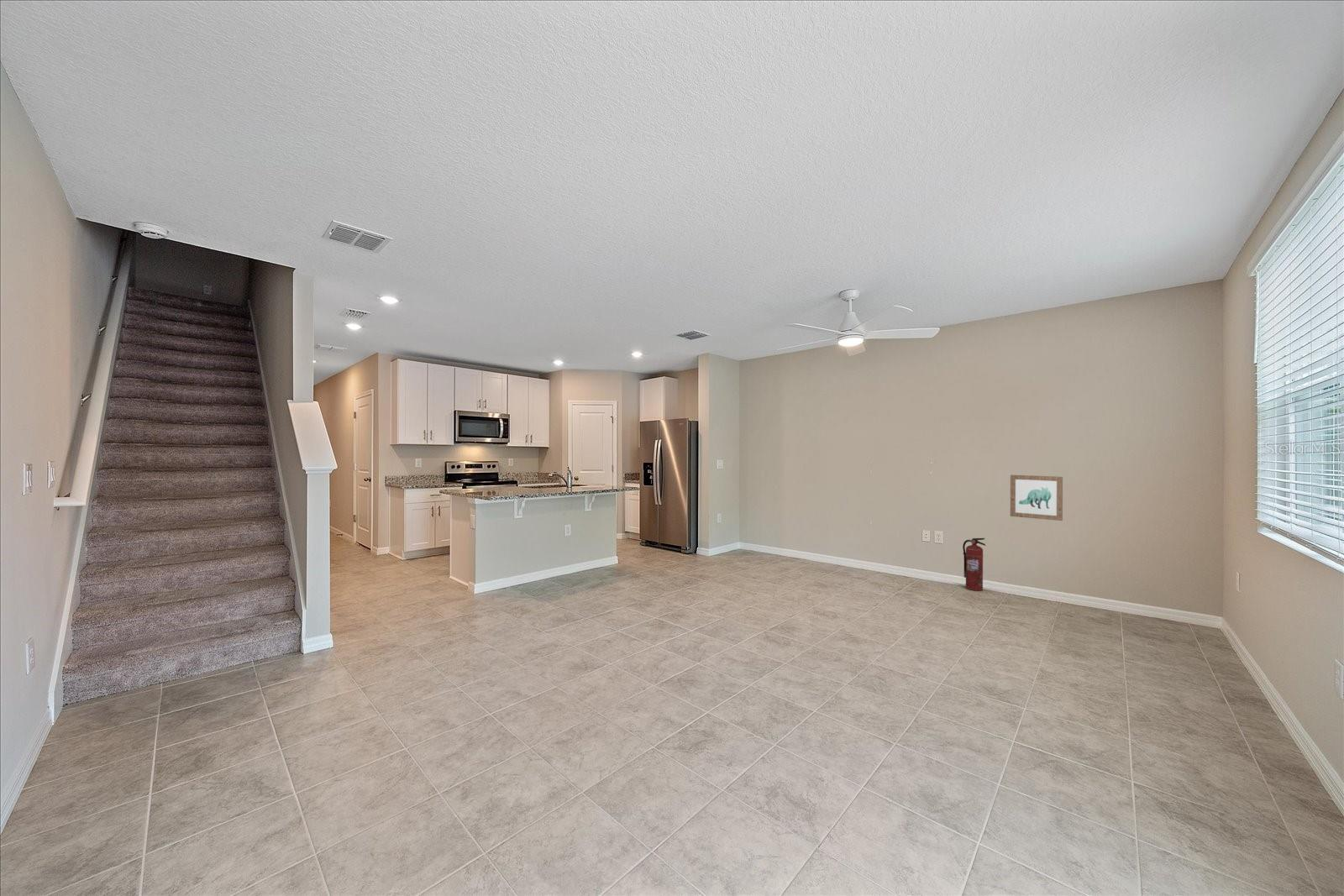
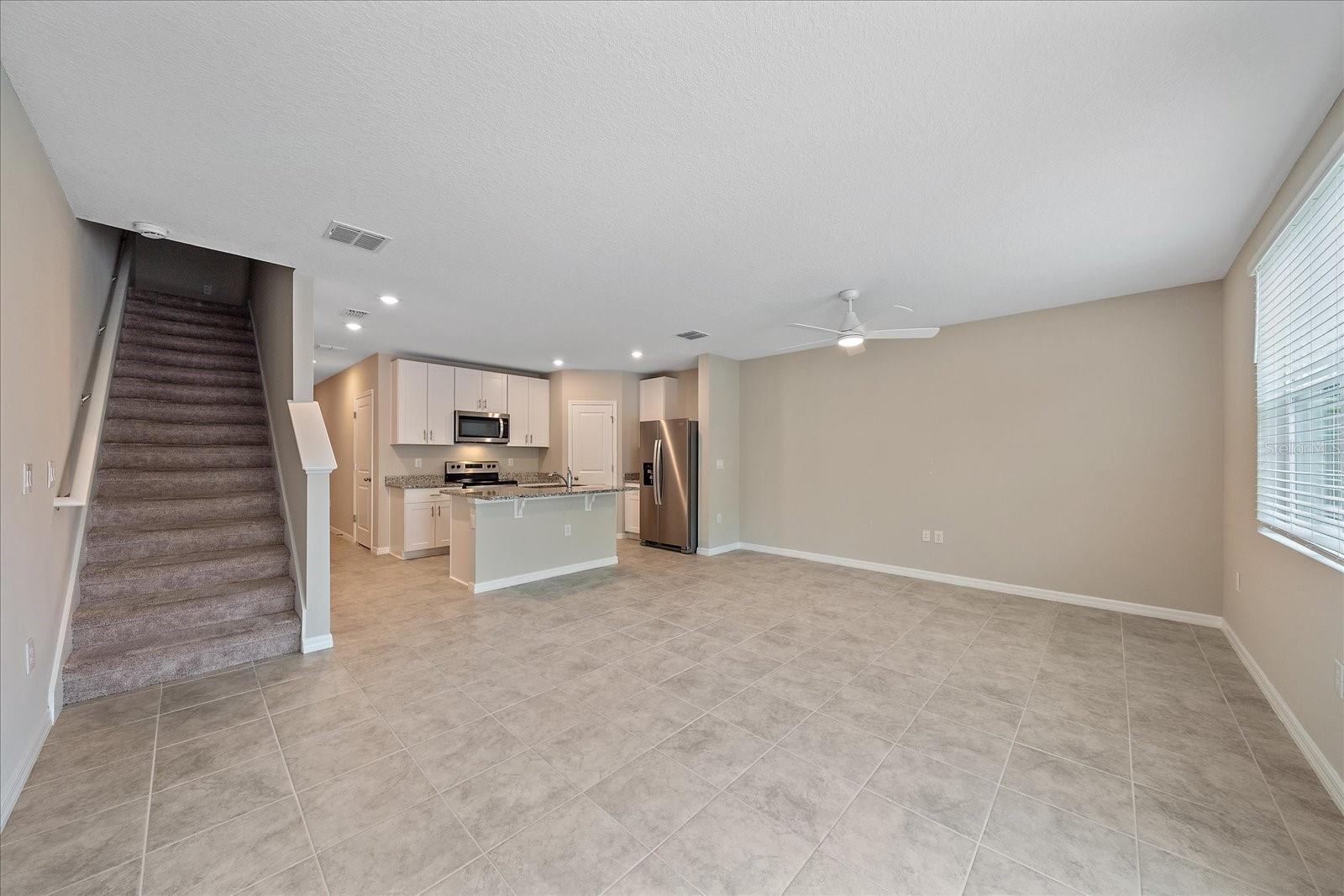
- wall art (1036, 497)
- fire extinguisher (974, 563)
